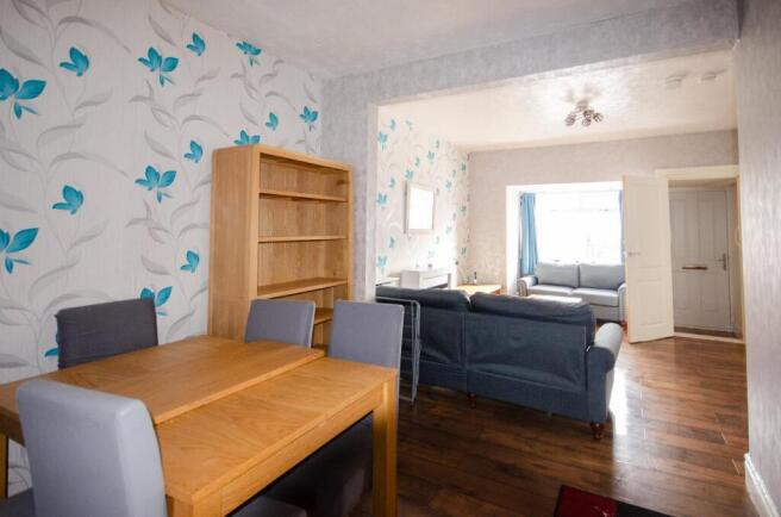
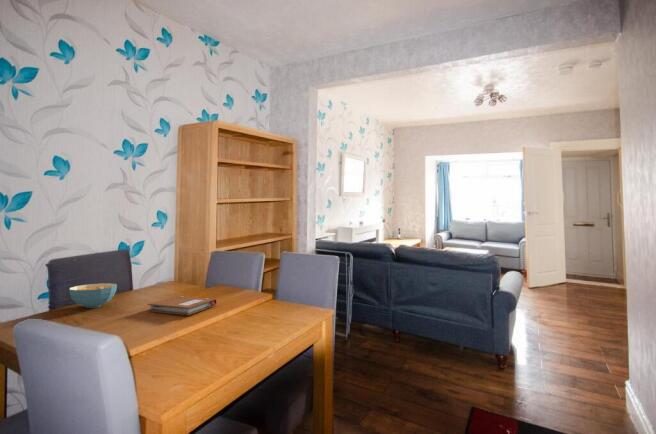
+ notebook (184, 304)
+ cereal bowl (93, 296)
